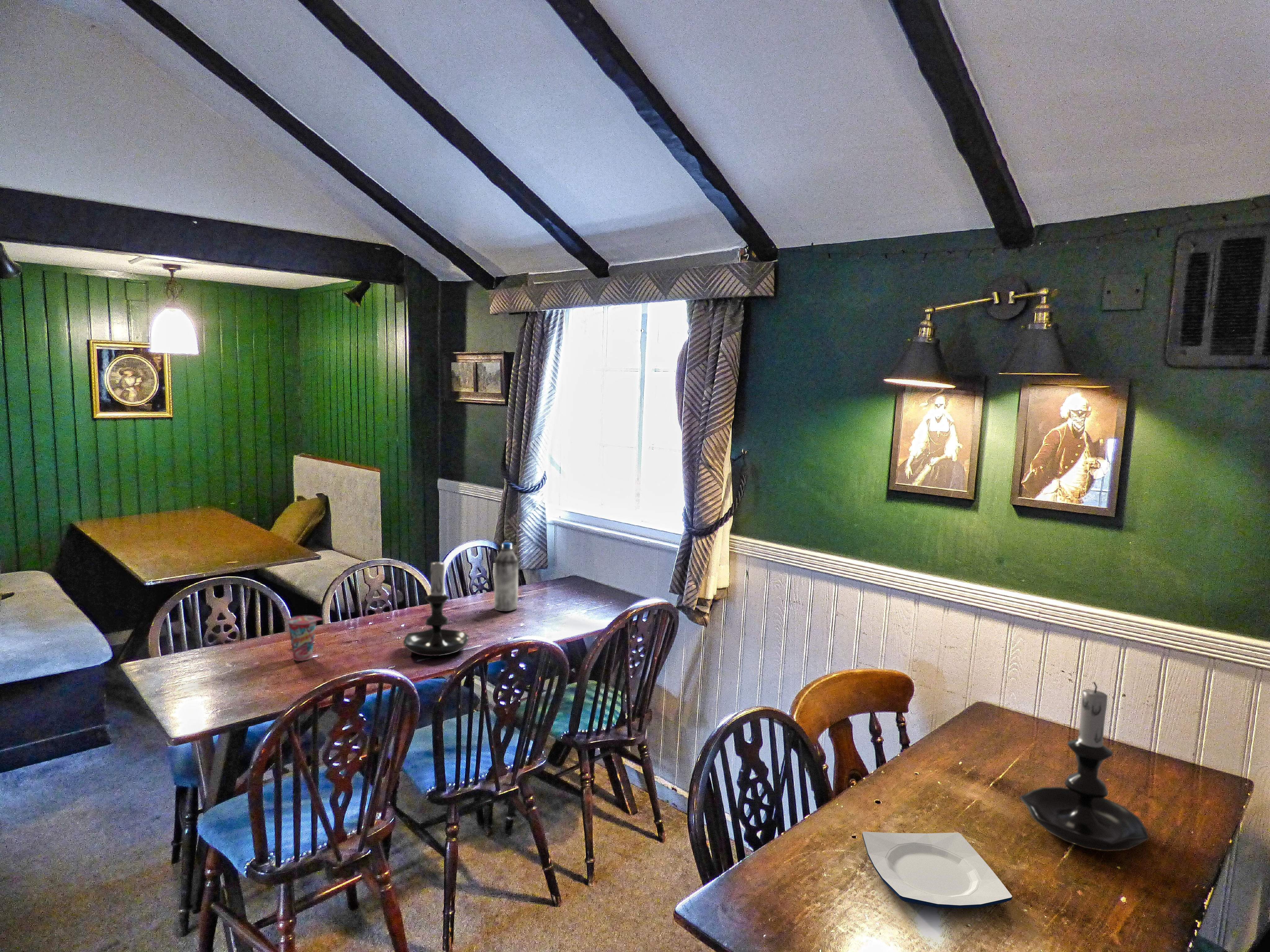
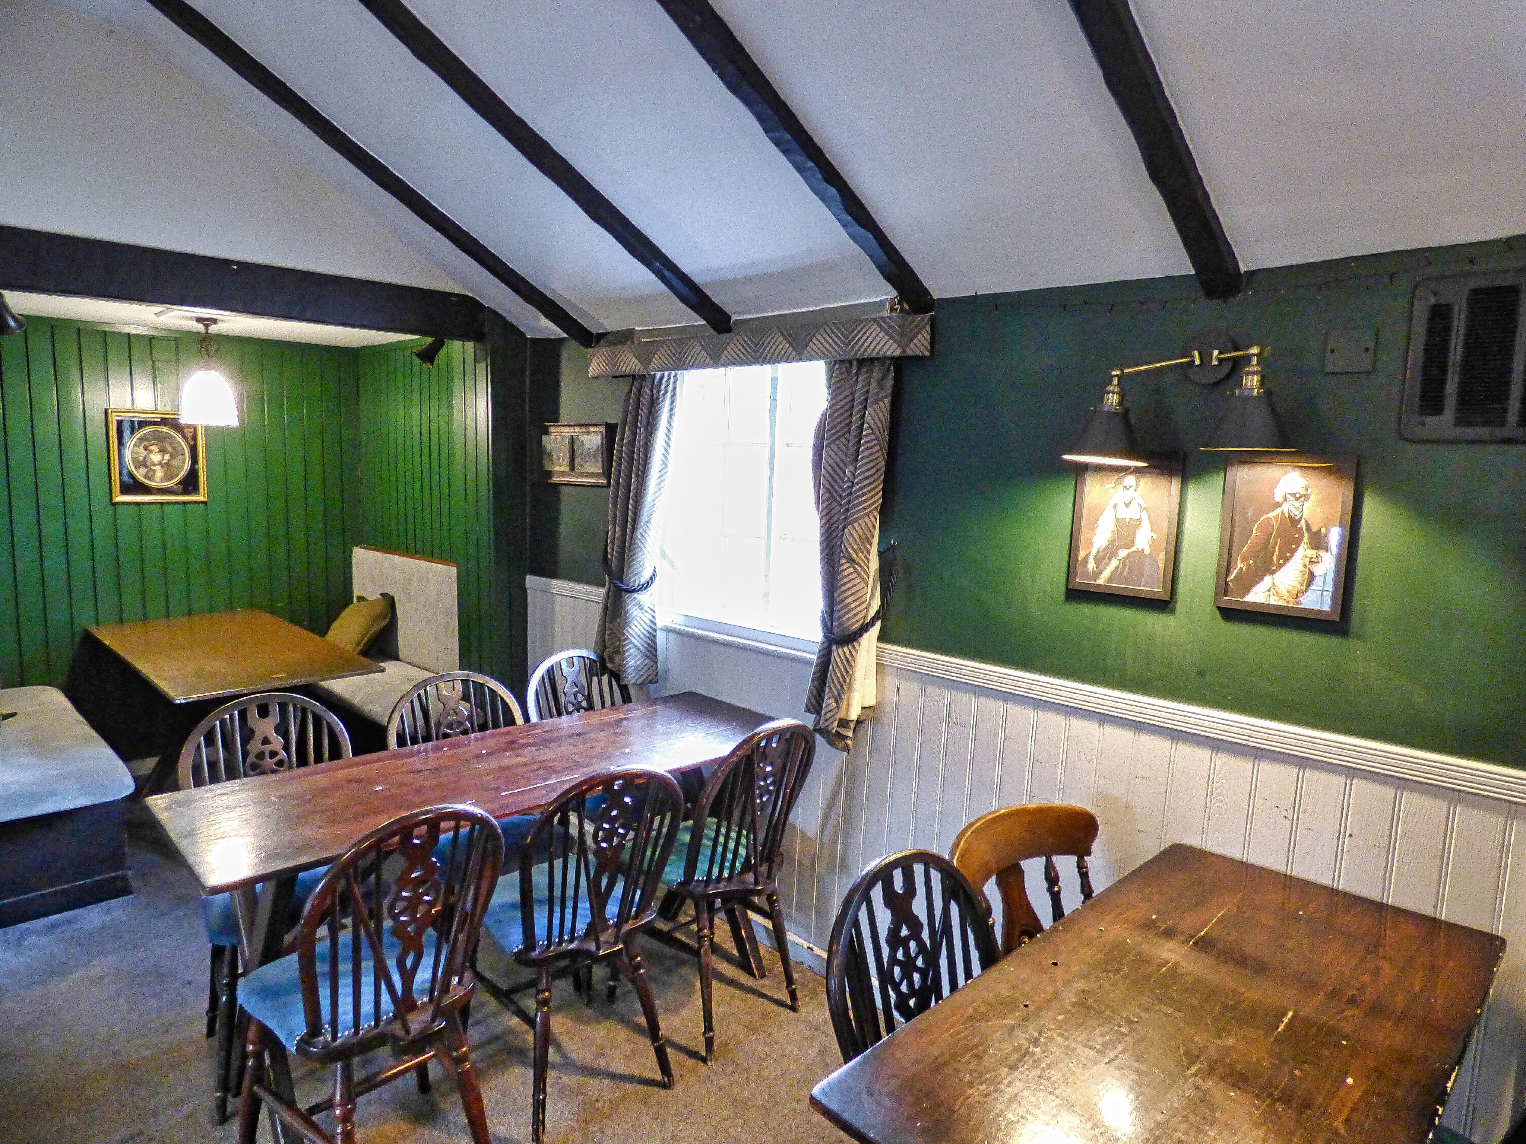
- candle holder (436, 603)
- plate (932, 869)
- cup (304, 638)
- candle holder (1087, 757)
- water bottle (506, 576)
